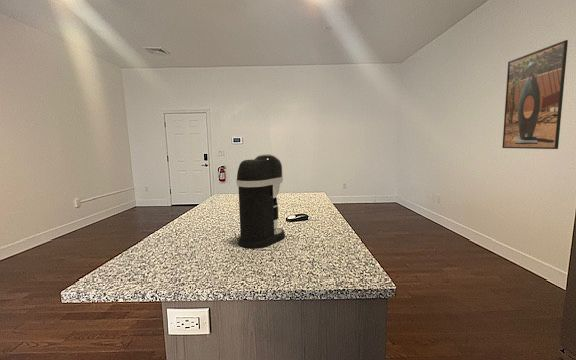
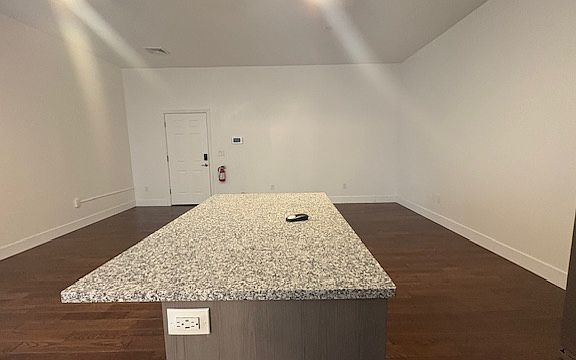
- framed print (530, 101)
- coffee maker (261, 198)
